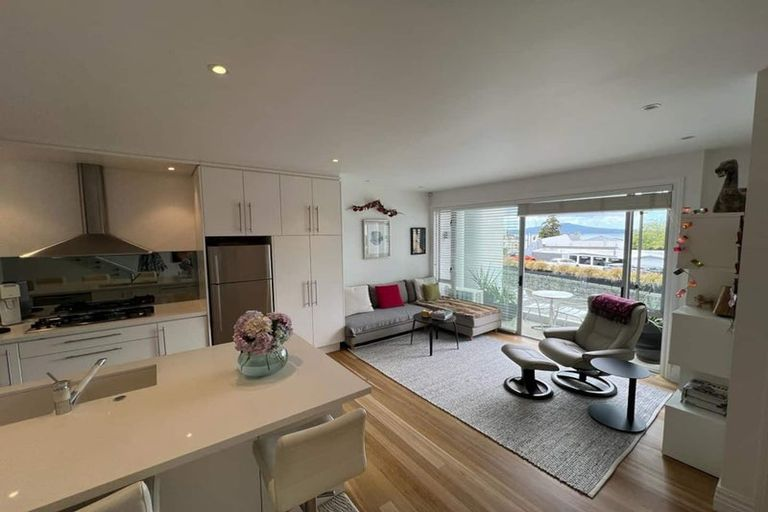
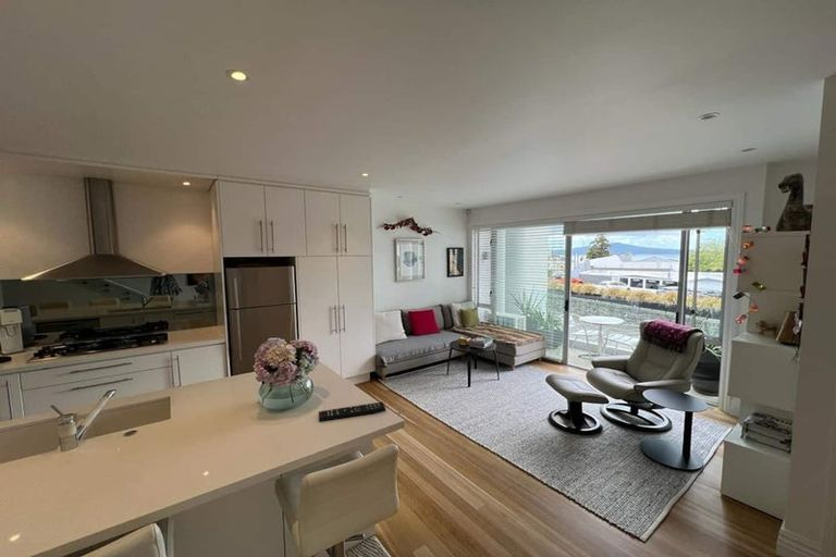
+ remote control (352, 410)
